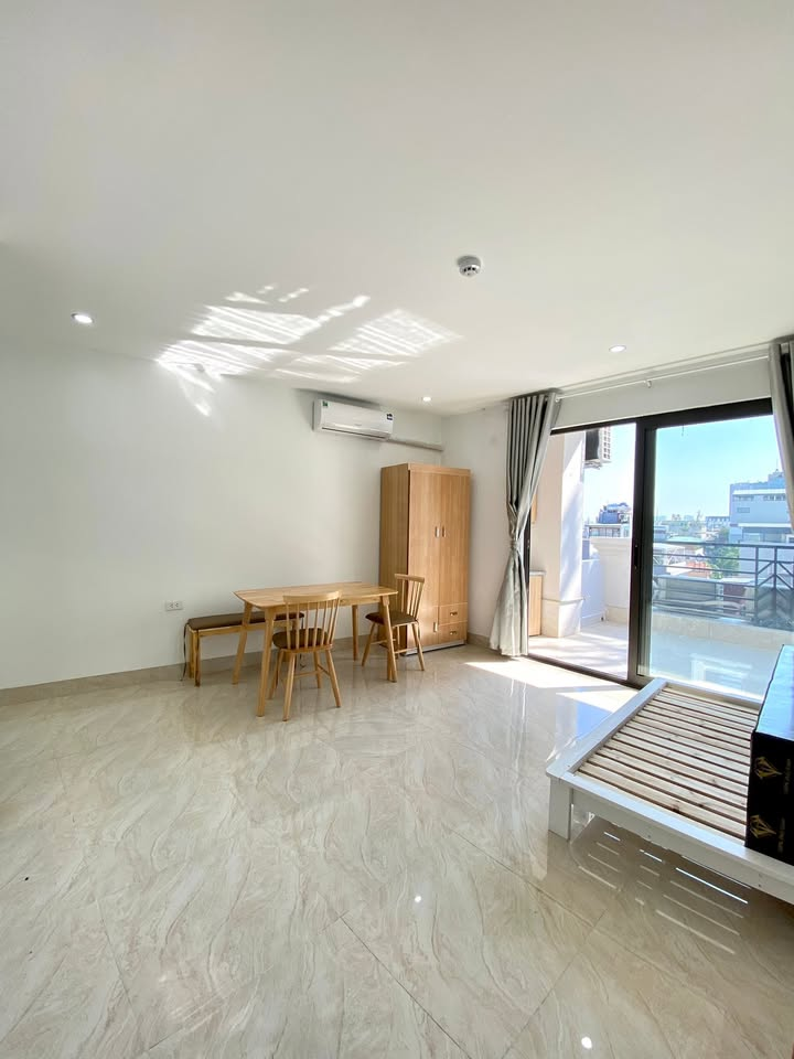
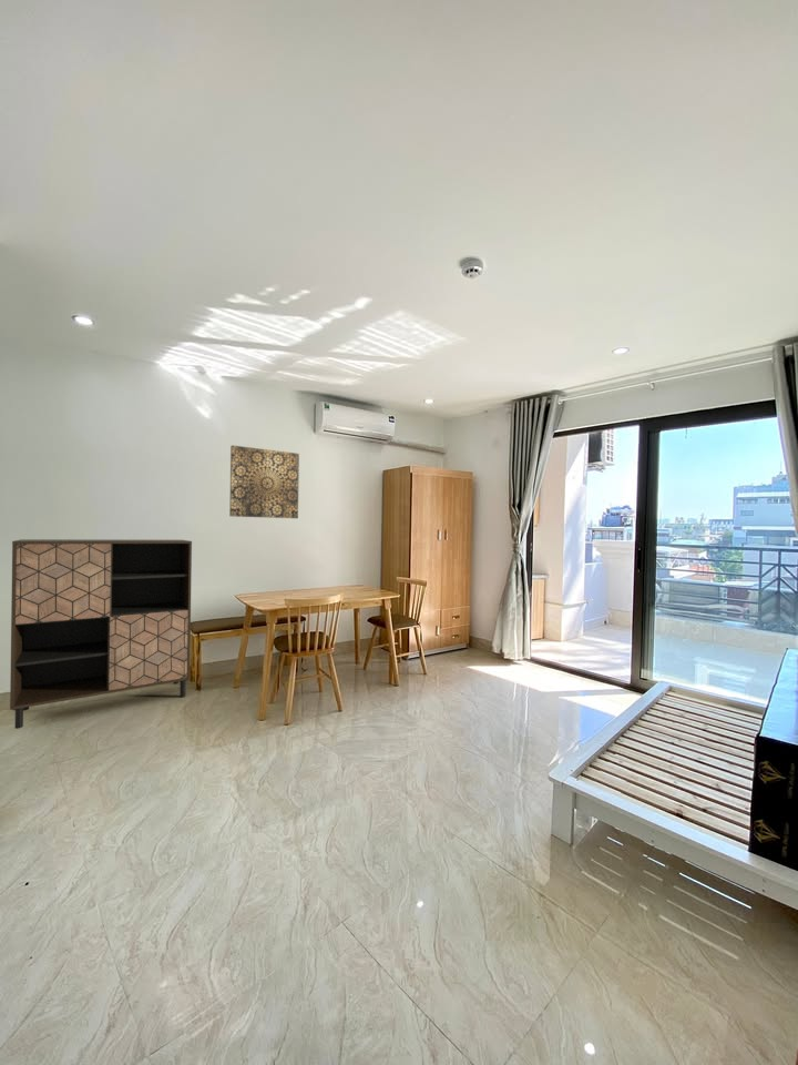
+ cabinet (109, 621)
+ wall art (265, 483)
